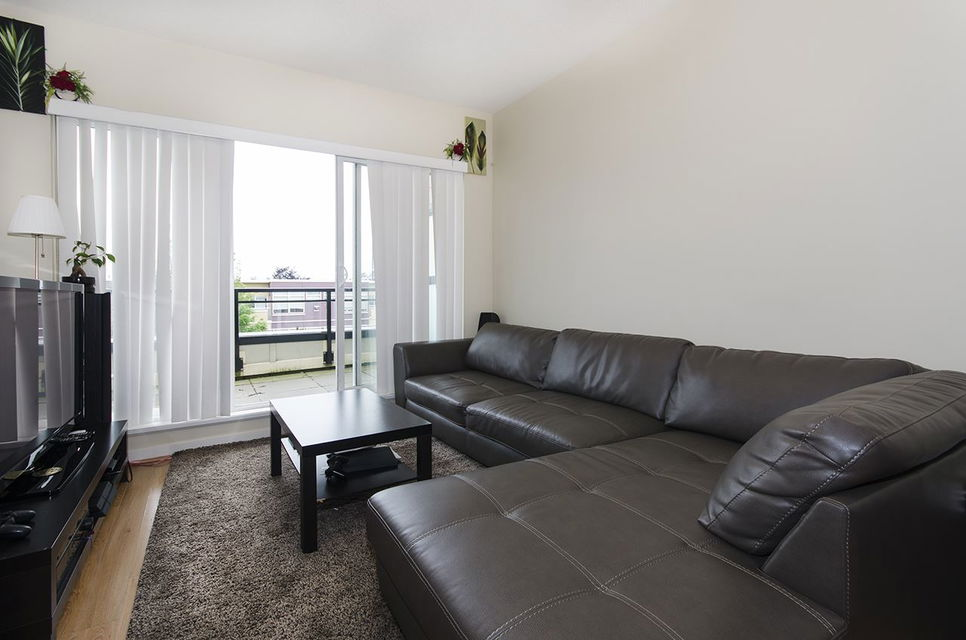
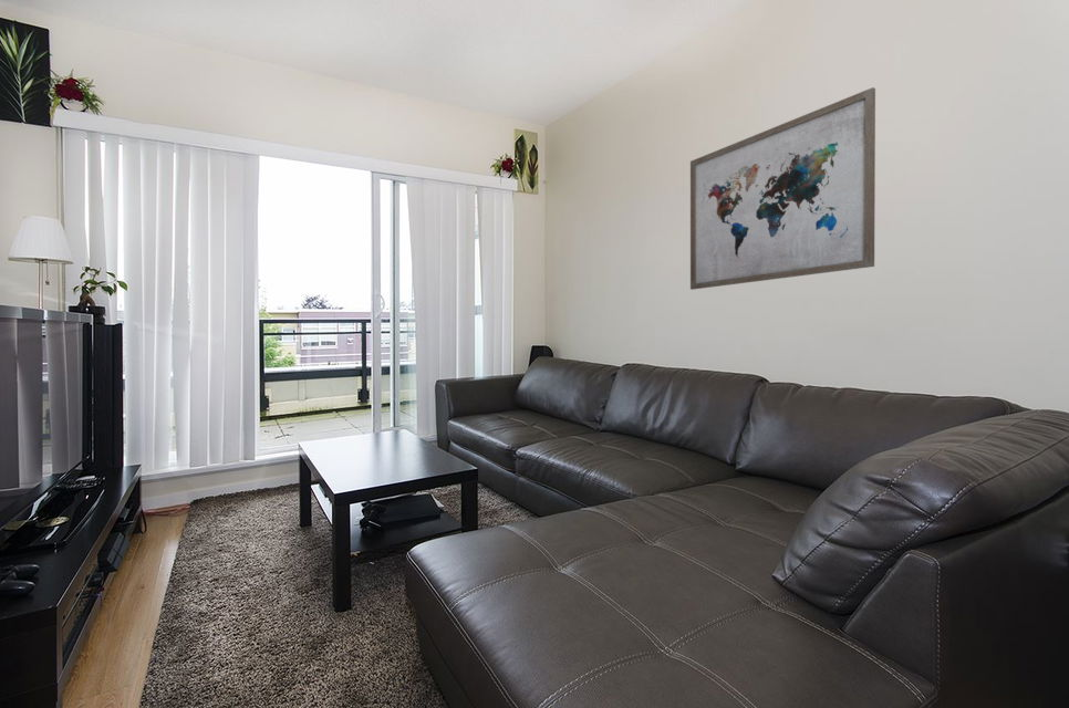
+ wall art (767, 205)
